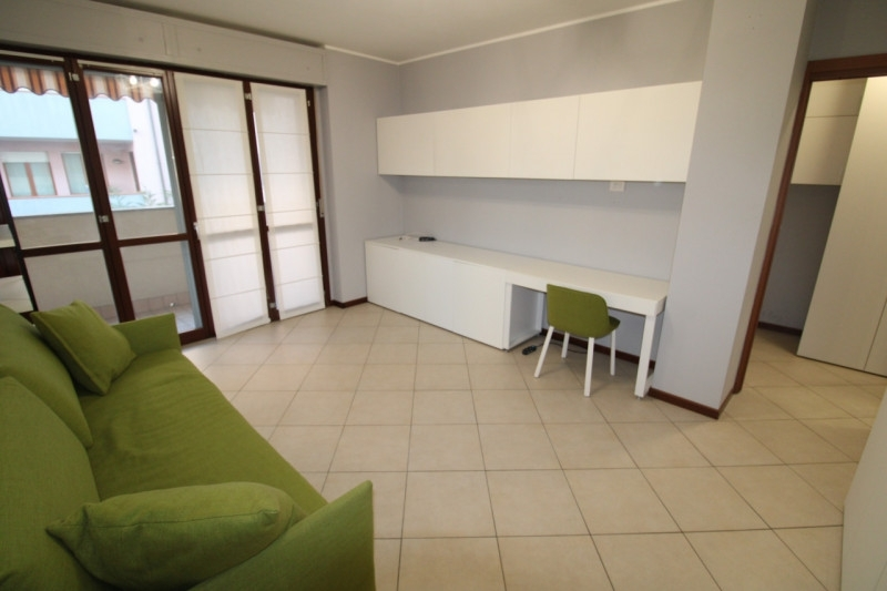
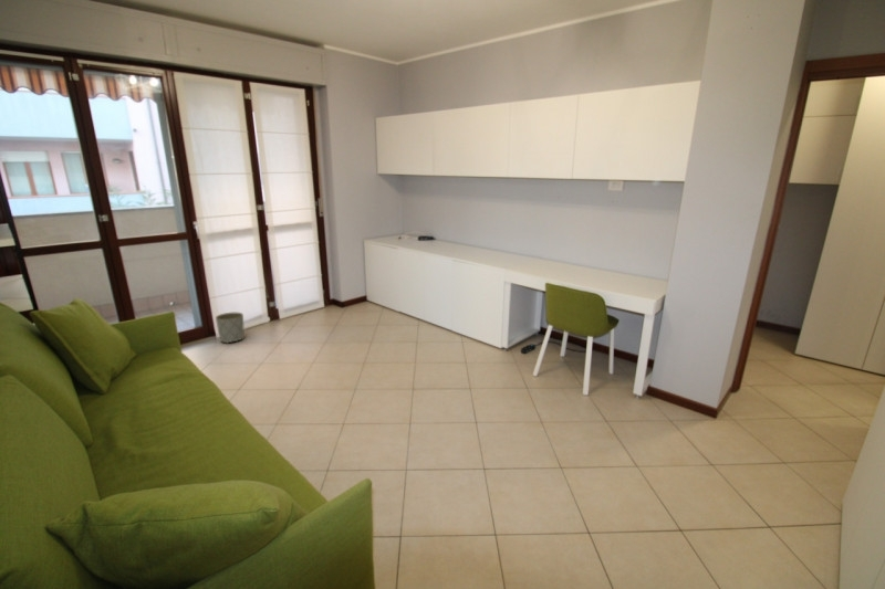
+ planter (230, 327)
